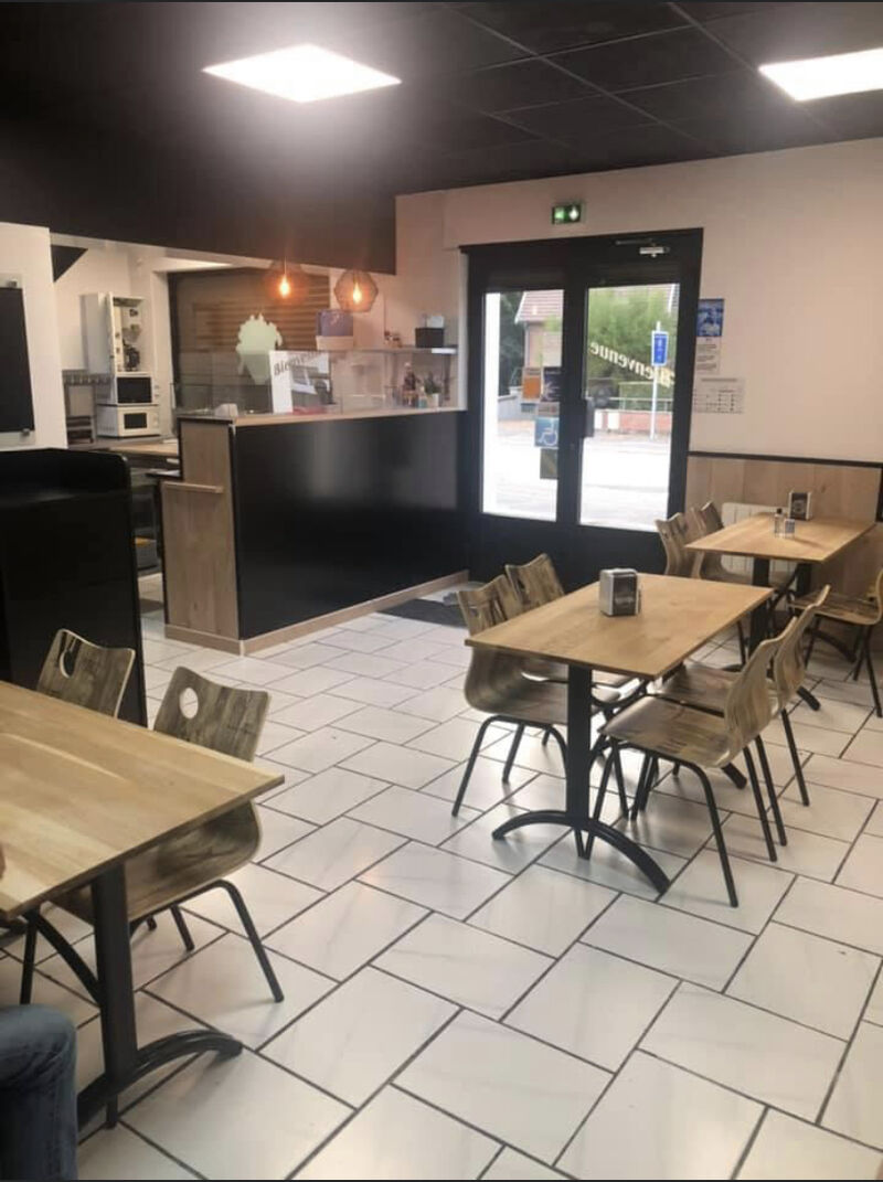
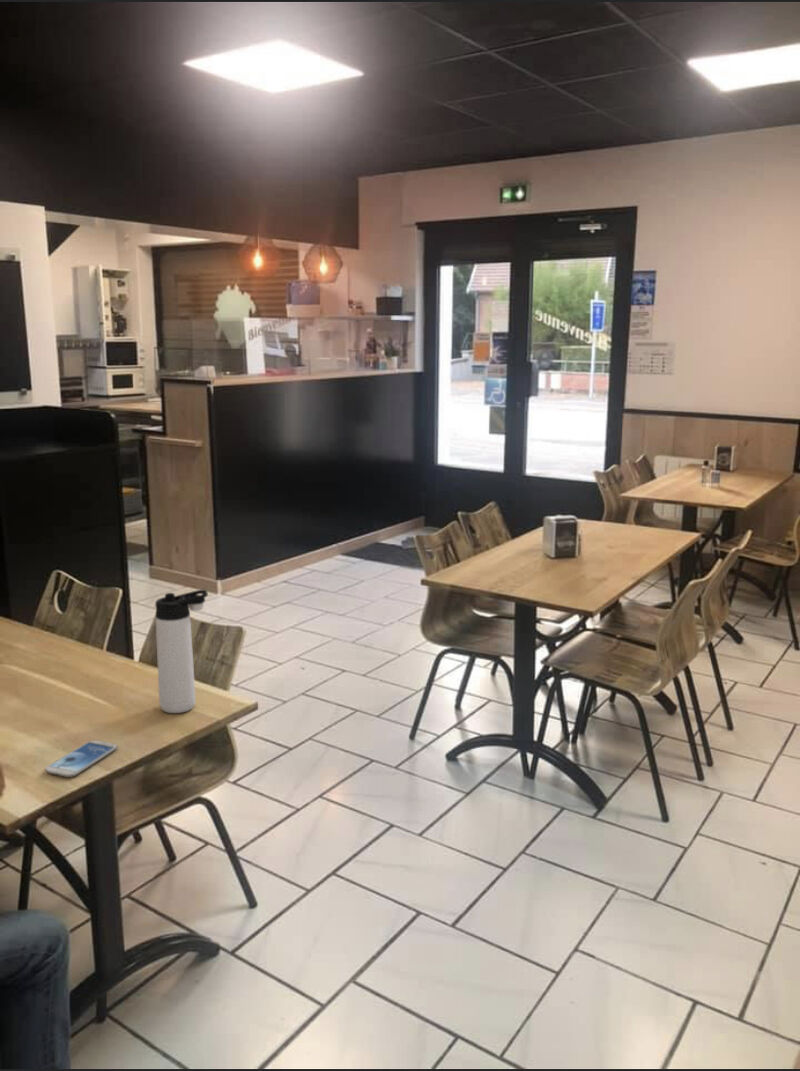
+ thermos bottle (183, 650)
+ smartphone (82, 758)
